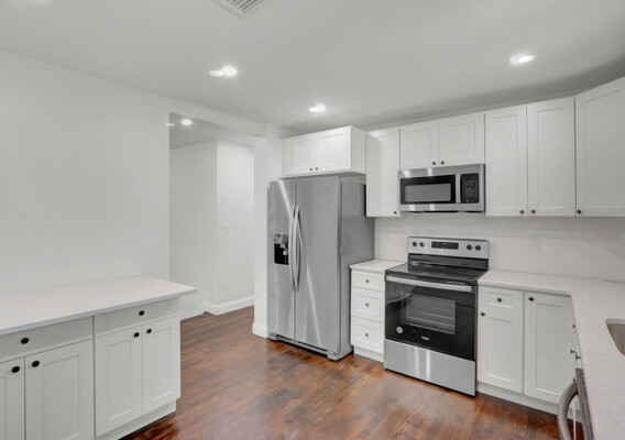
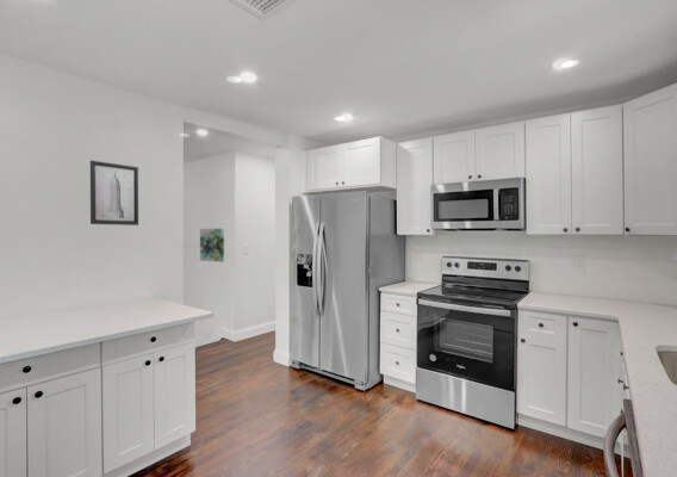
+ wall art (211, 244)
+ wall art (114, 193)
